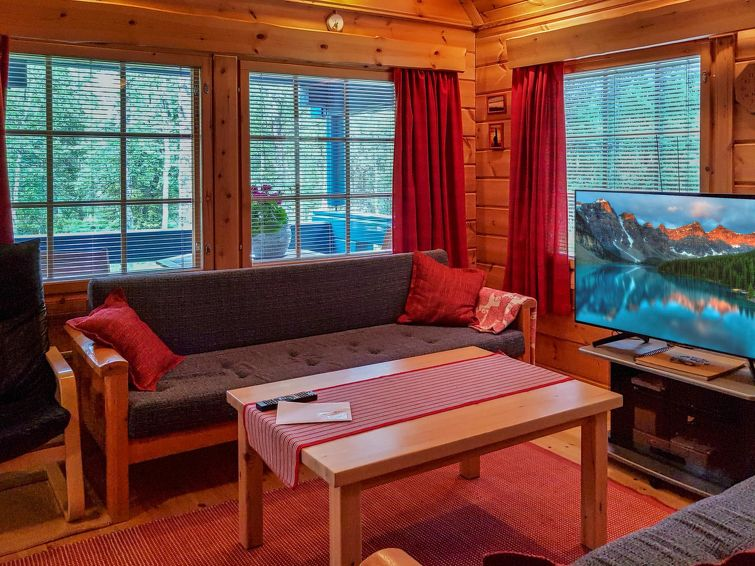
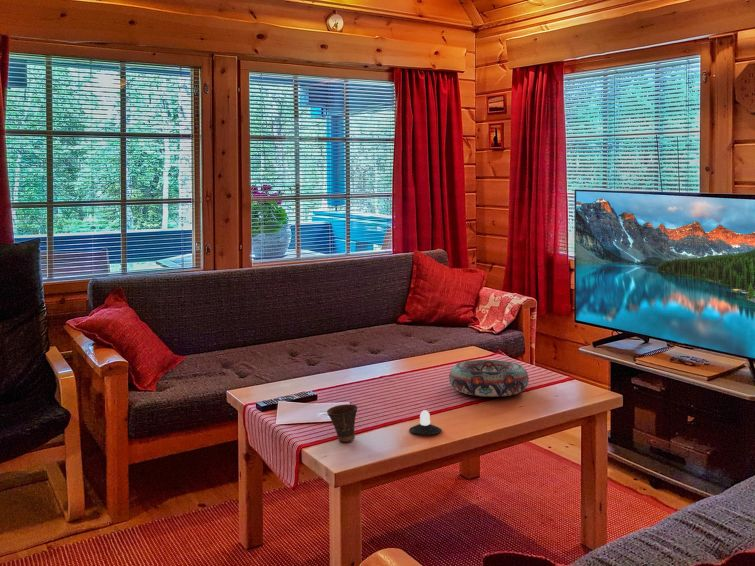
+ decorative bowl (488, 378)
+ candle (425, 420)
+ cup (342, 423)
